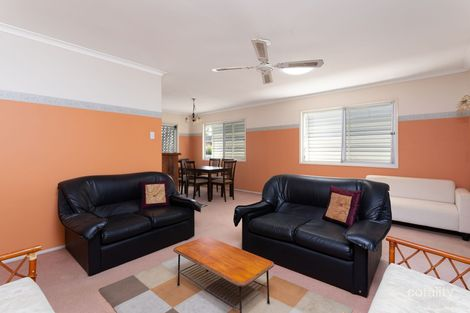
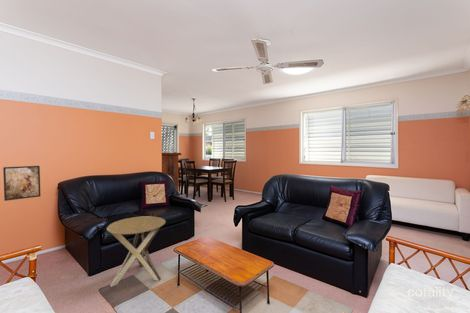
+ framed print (22, 182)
+ side table (137, 249)
